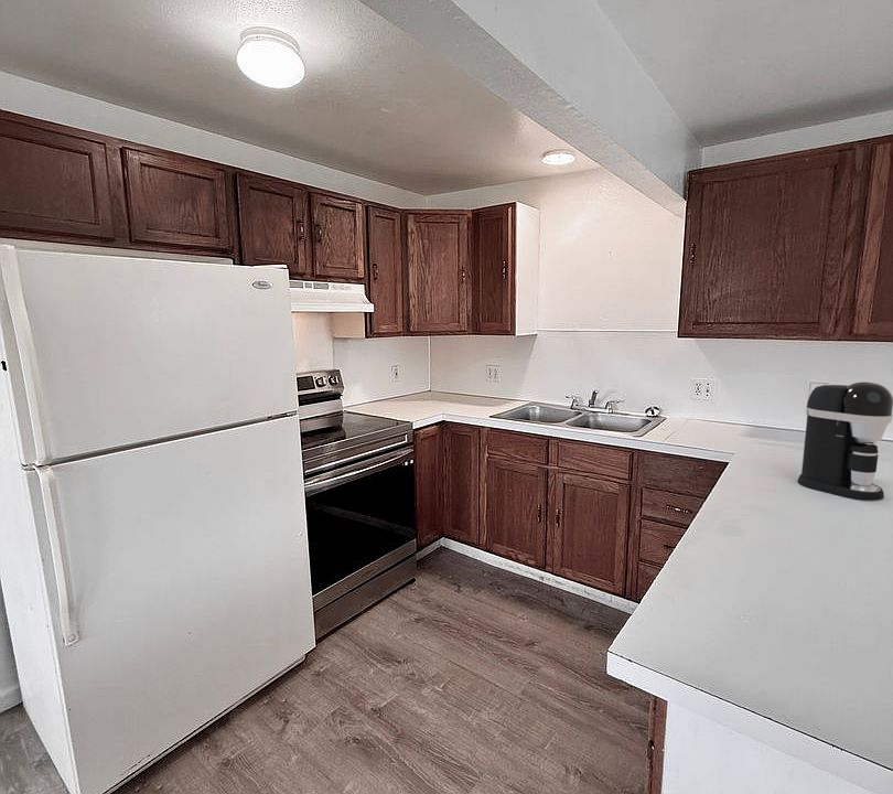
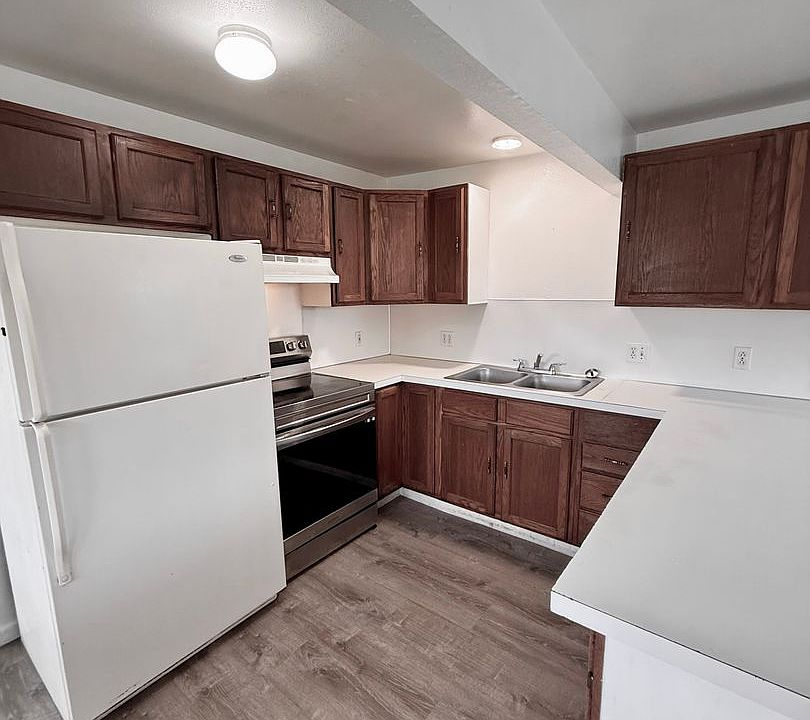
- coffee maker (843, 436)
